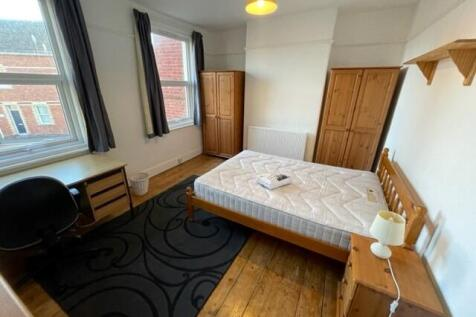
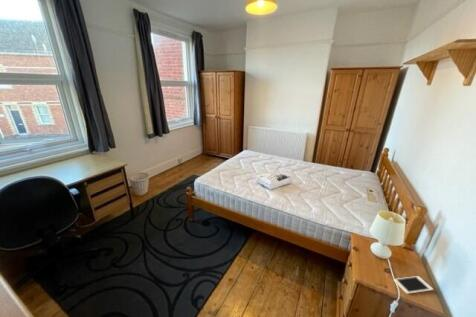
+ cell phone (412, 284)
